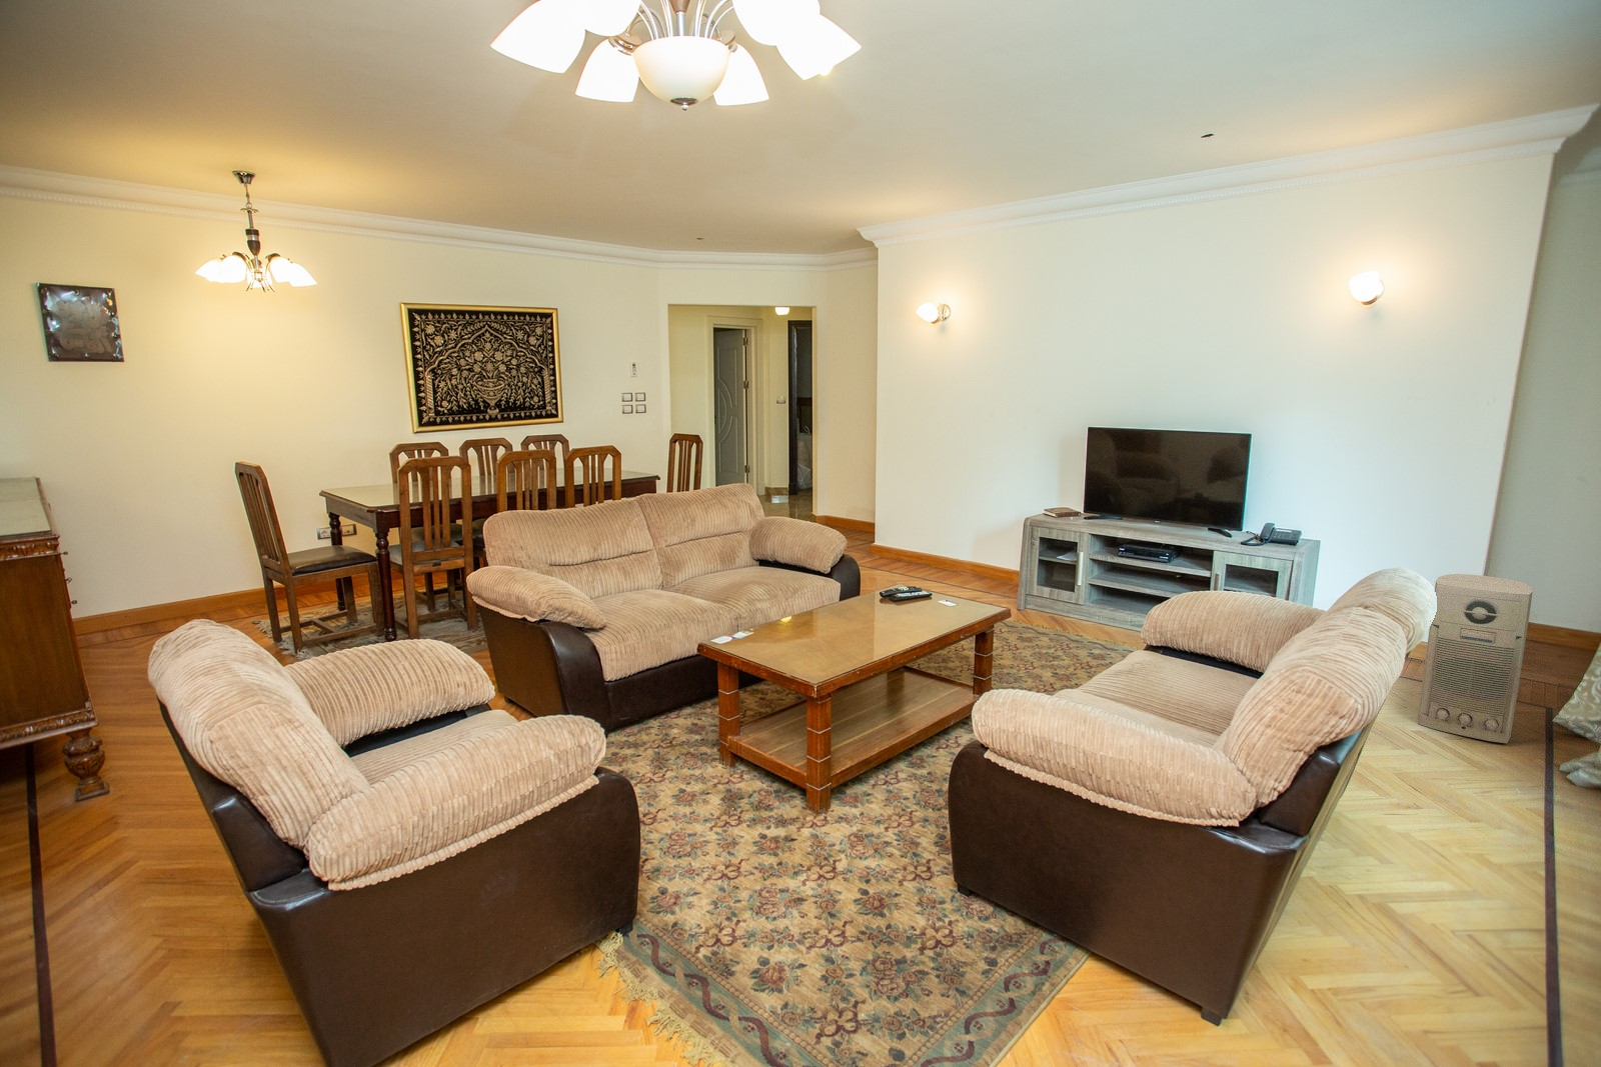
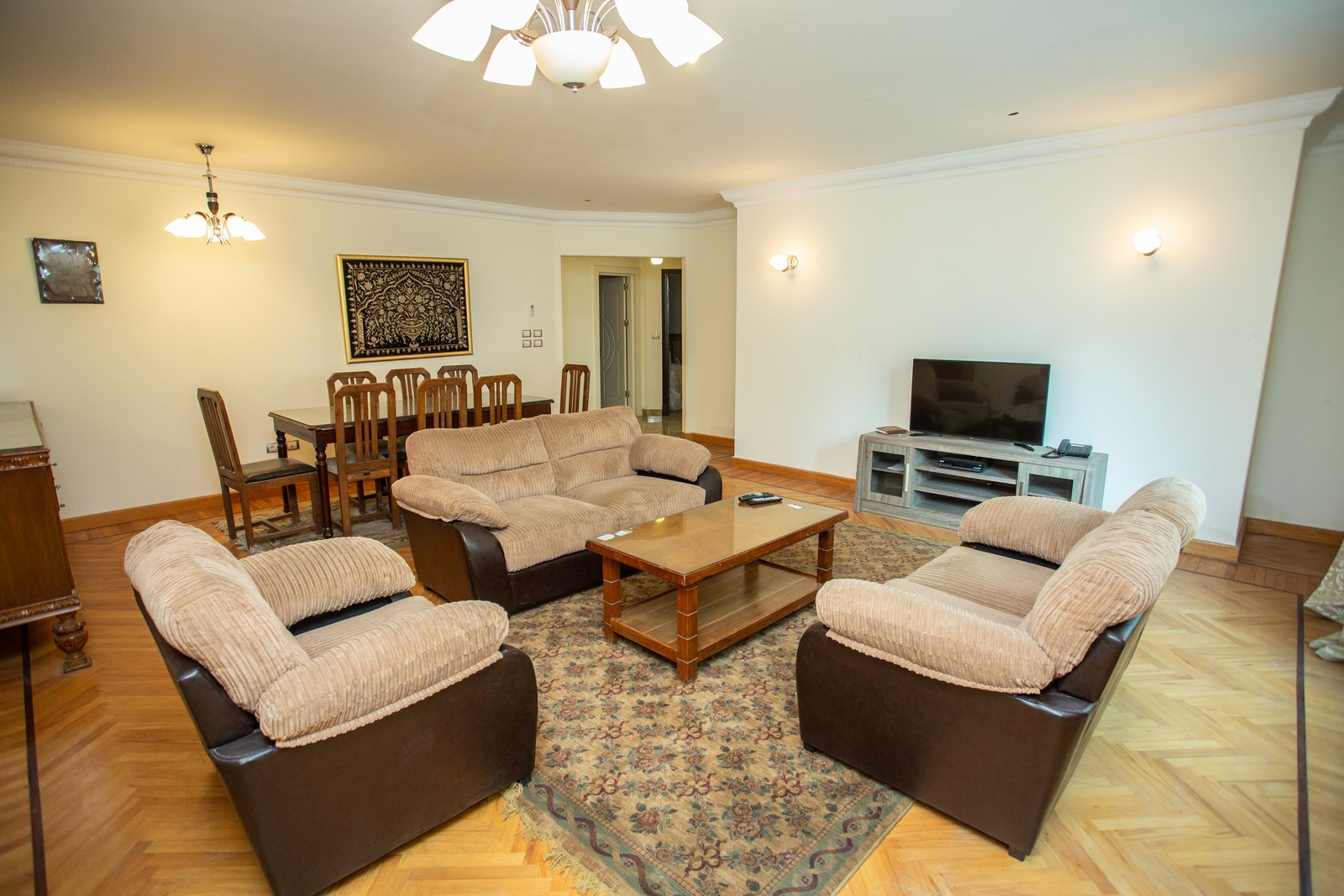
- air purifier (1472, 653)
